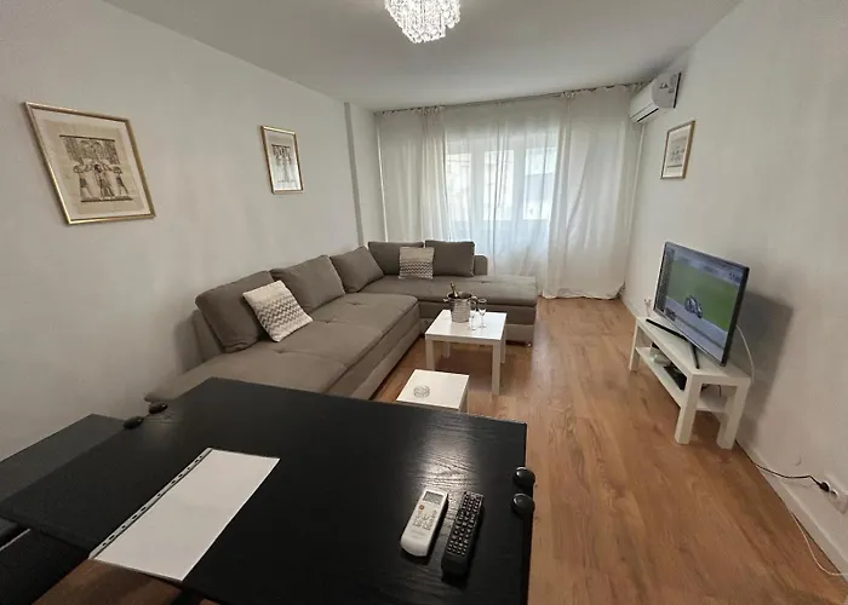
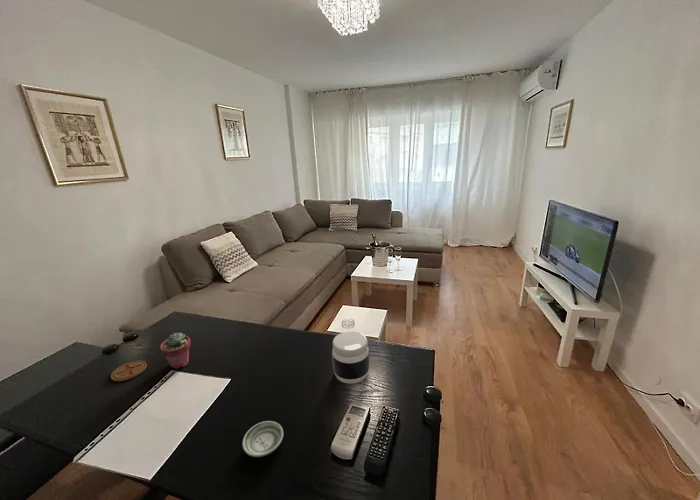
+ saucer (263, 440)
+ jar (350, 356)
+ potted succulent (176, 348)
+ coaster (129, 370)
